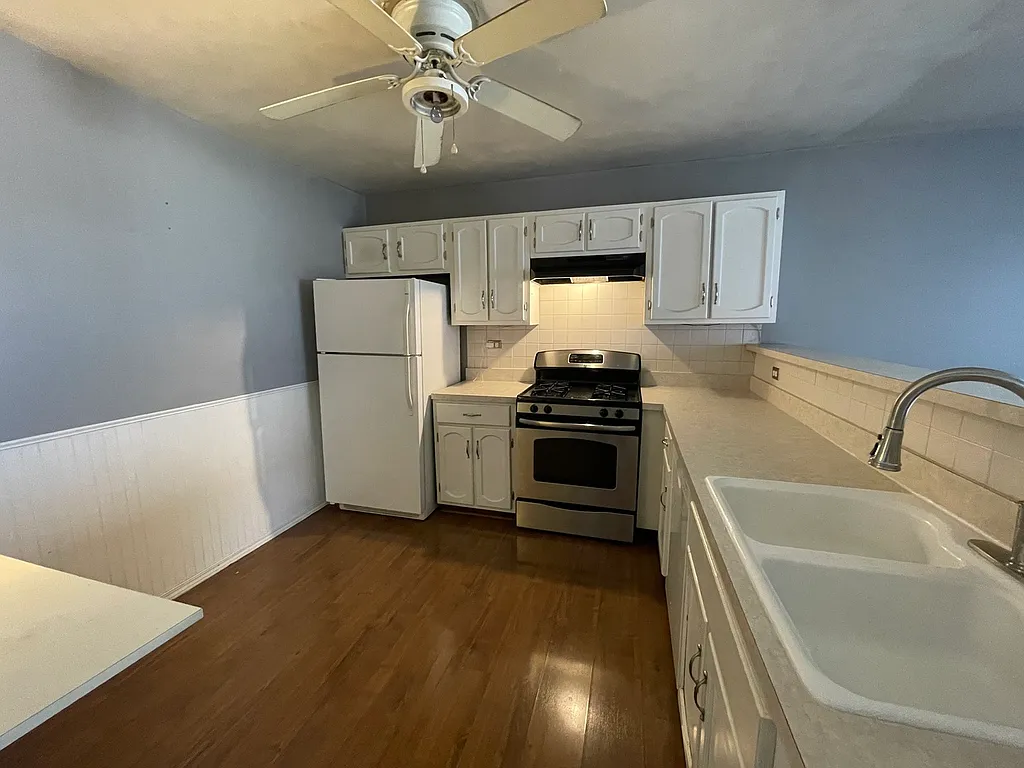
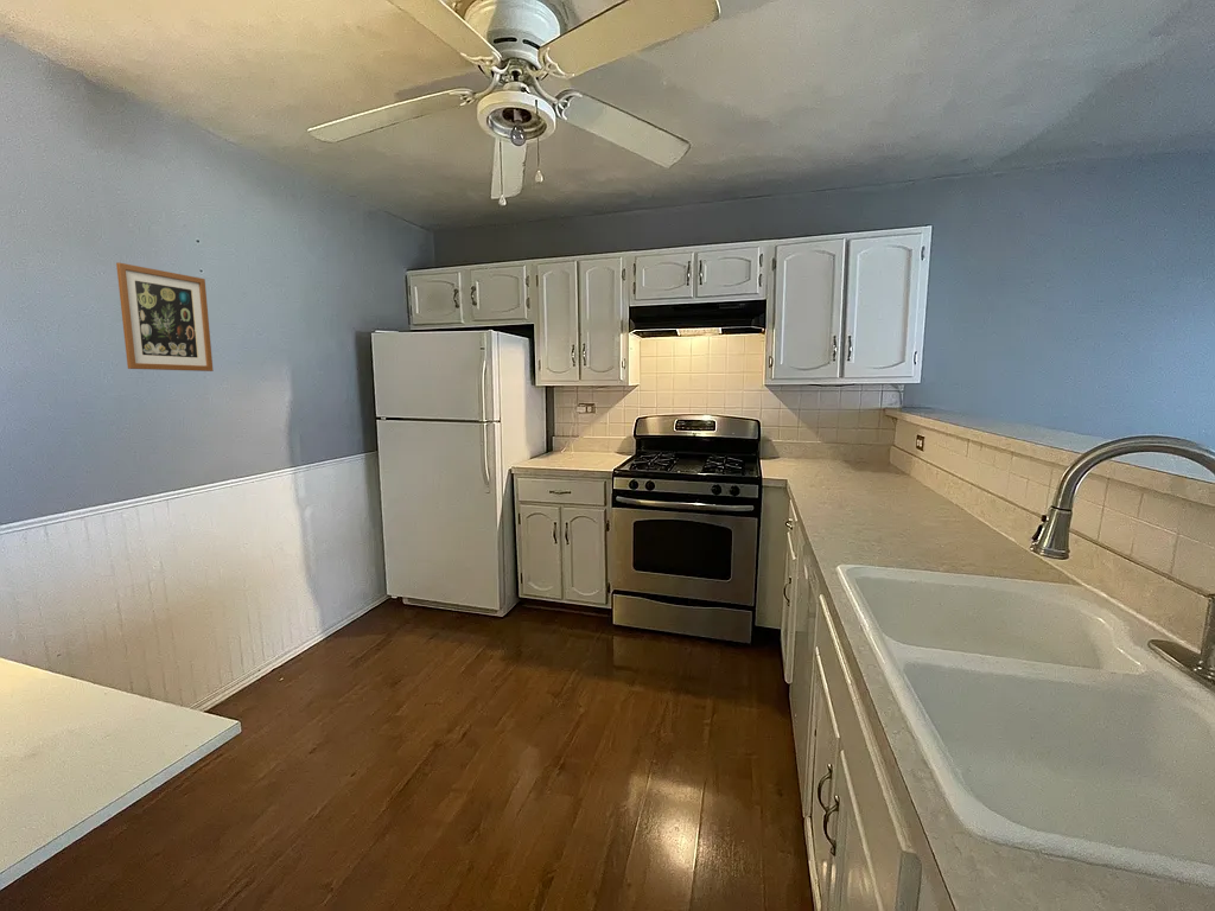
+ wall art (168, 320)
